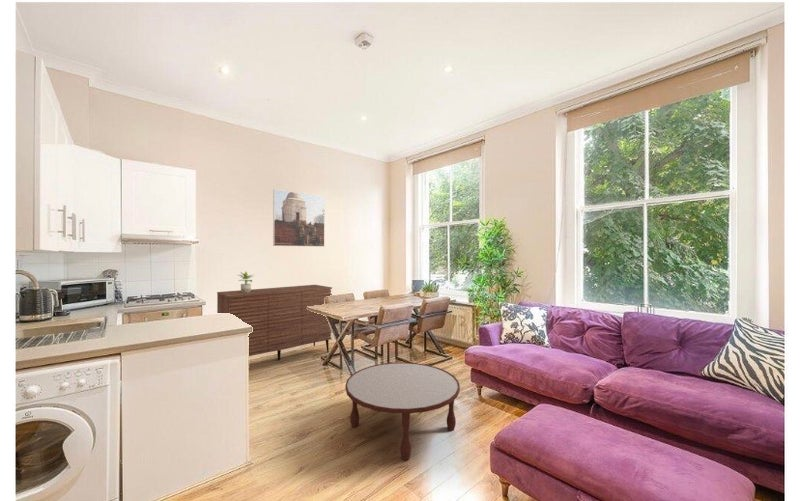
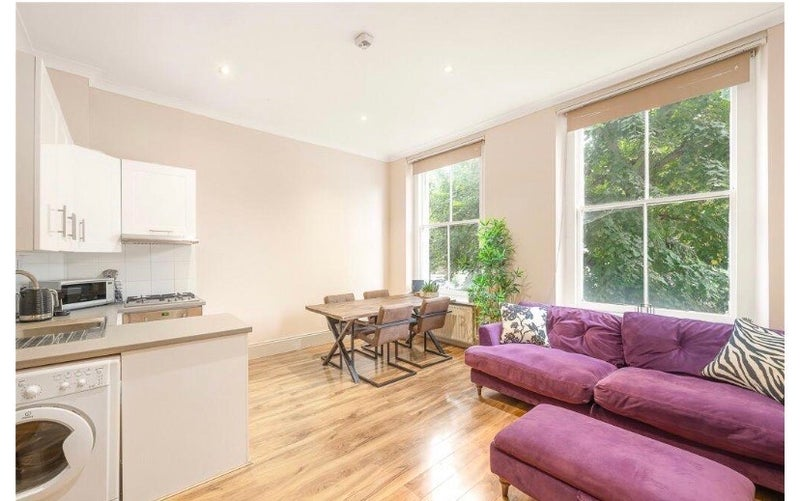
- sideboard (278, 324)
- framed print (300, 219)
- coffee table (402, 404)
- potted plant (245, 281)
